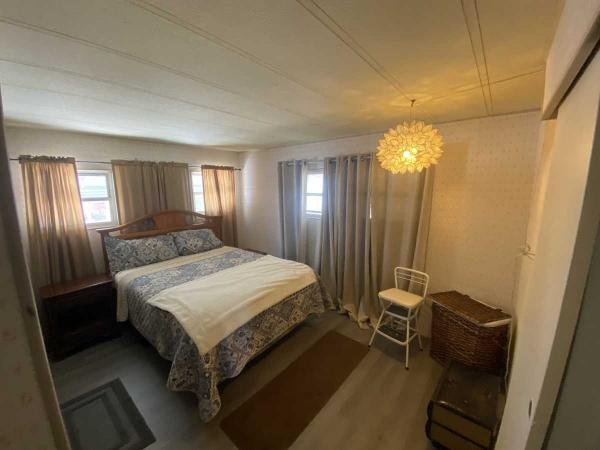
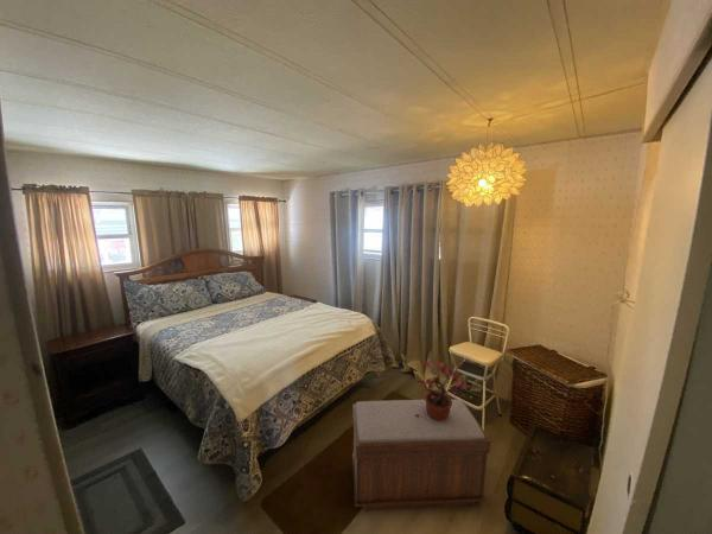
+ bench (413, 450)
+ potted plant (439, 383)
